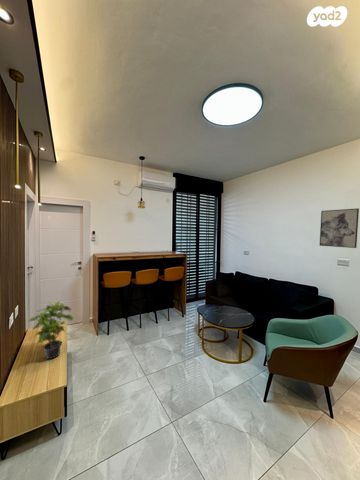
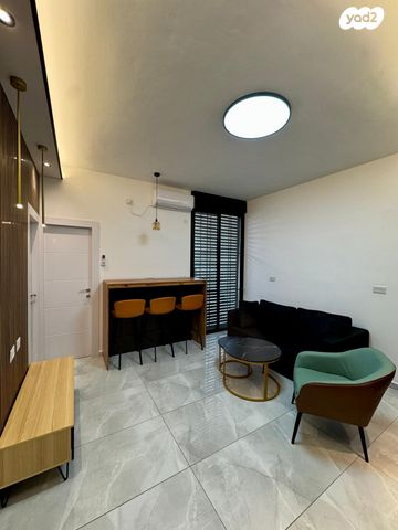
- wall art (337, 228)
- potted plant (52, 328)
